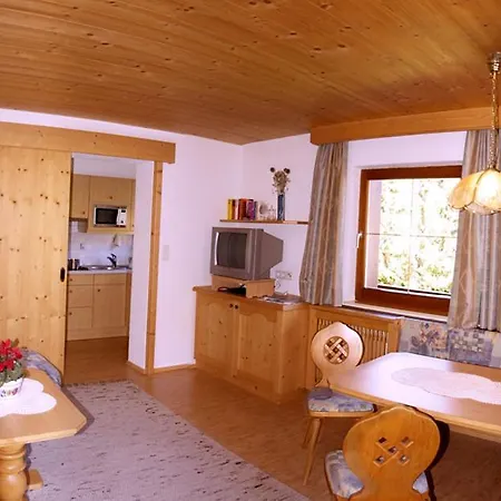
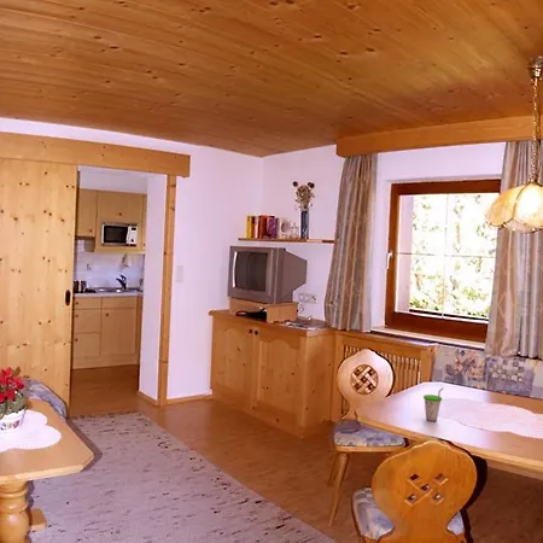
+ cup (432, 403)
